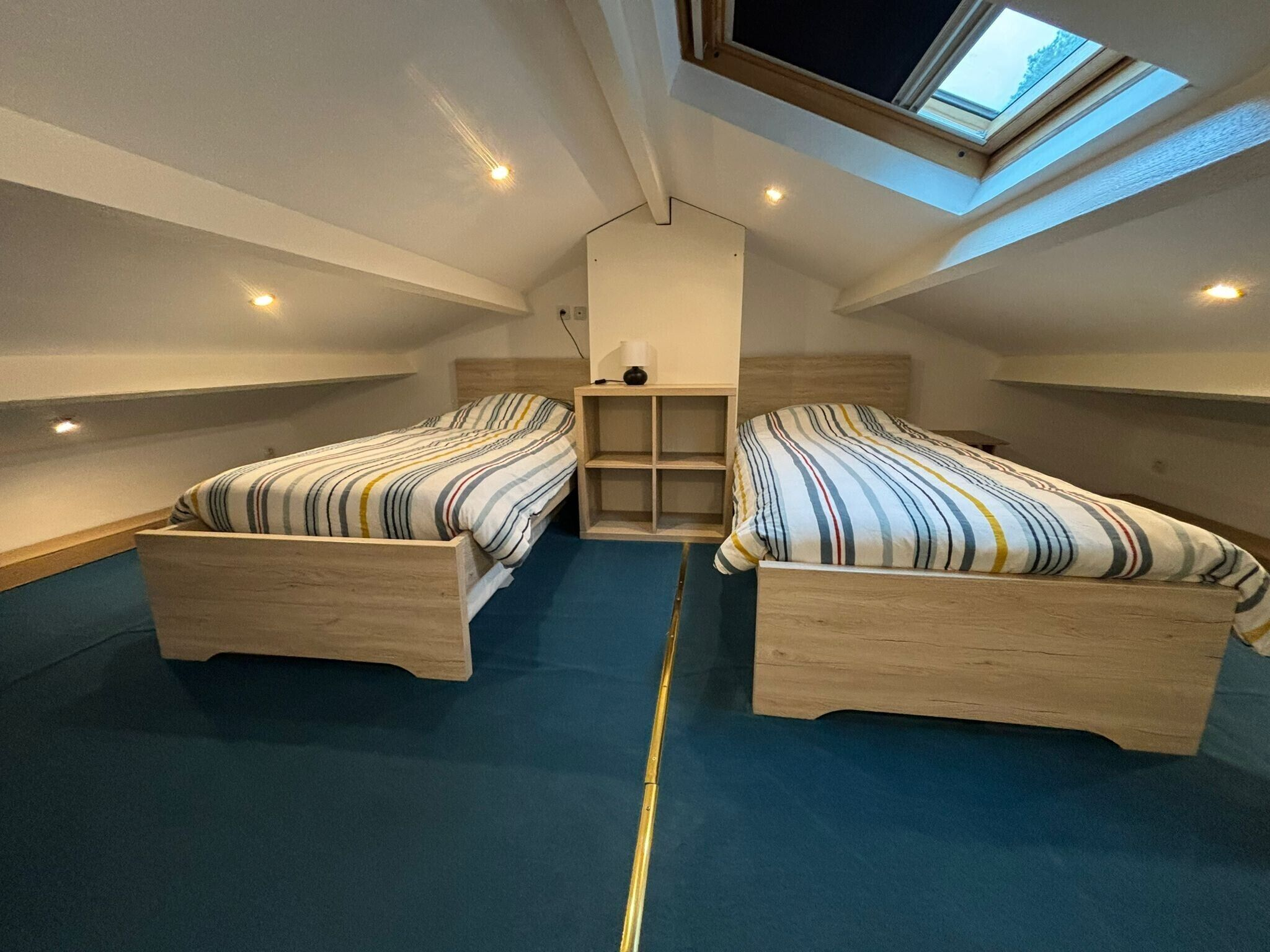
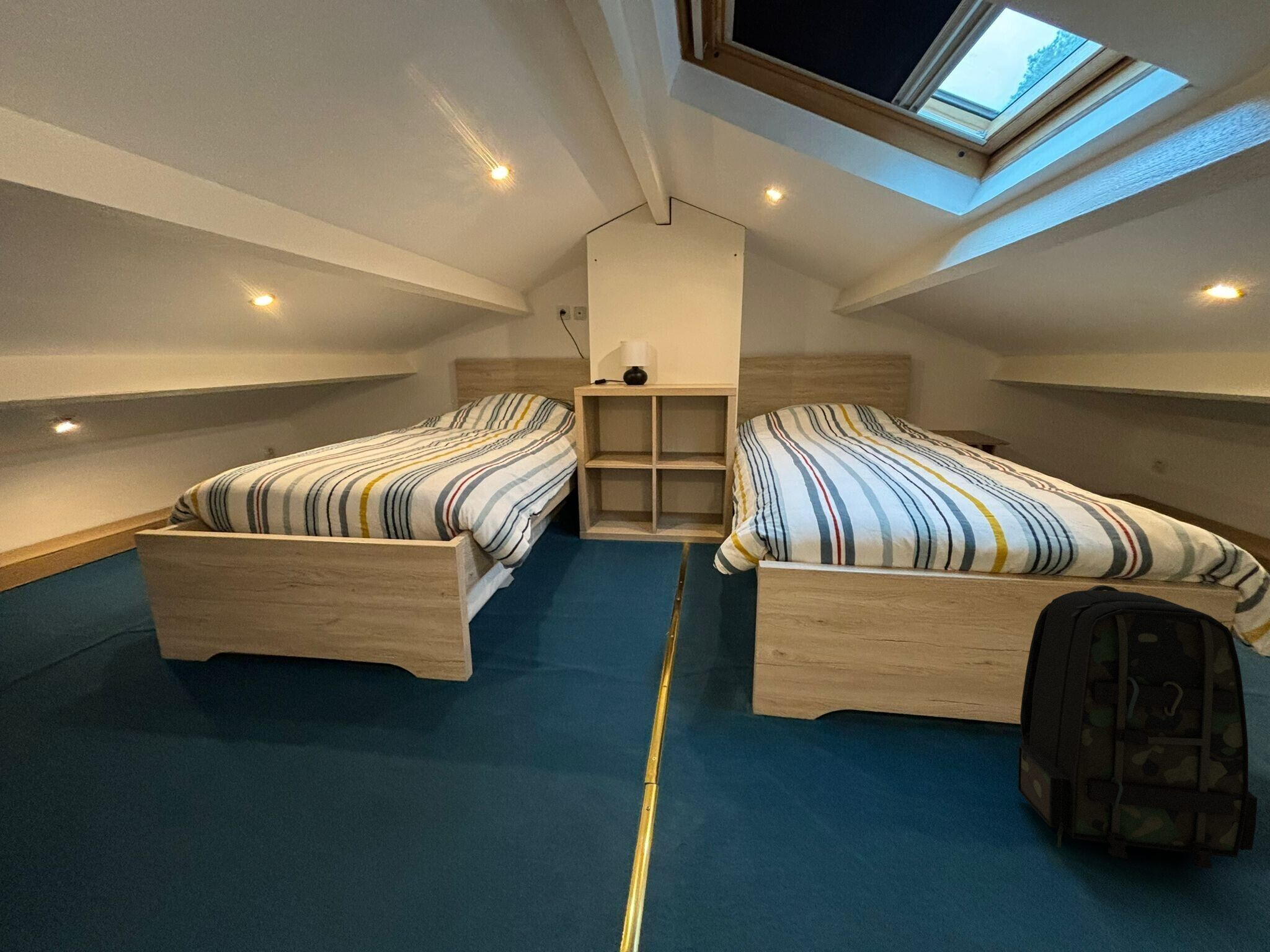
+ backpack (1117, 703)
